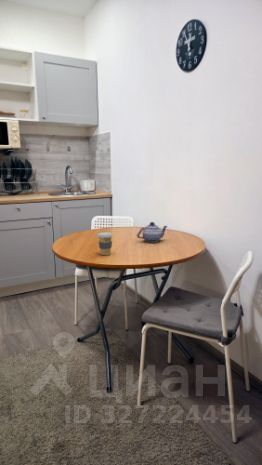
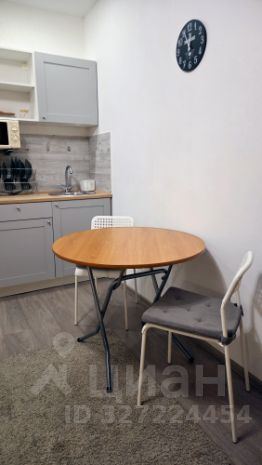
- teapot (152, 231)
- coffee cup (105, 243)
